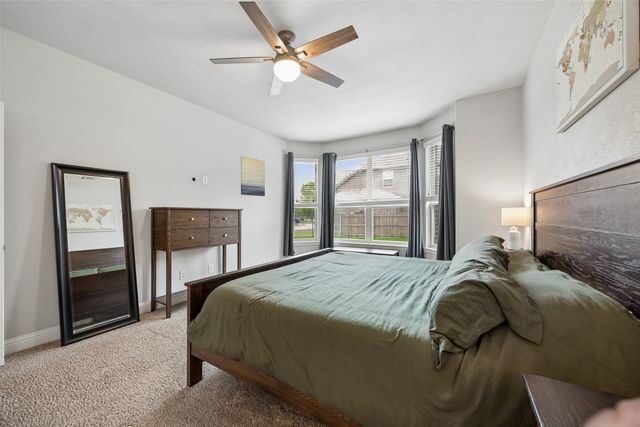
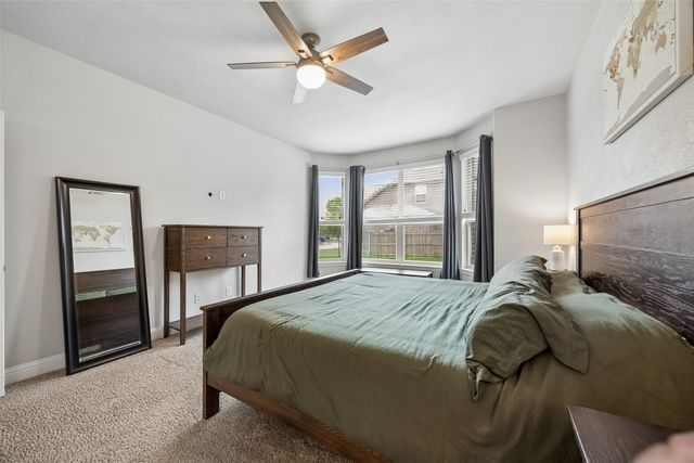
- wall art (253, 177)
